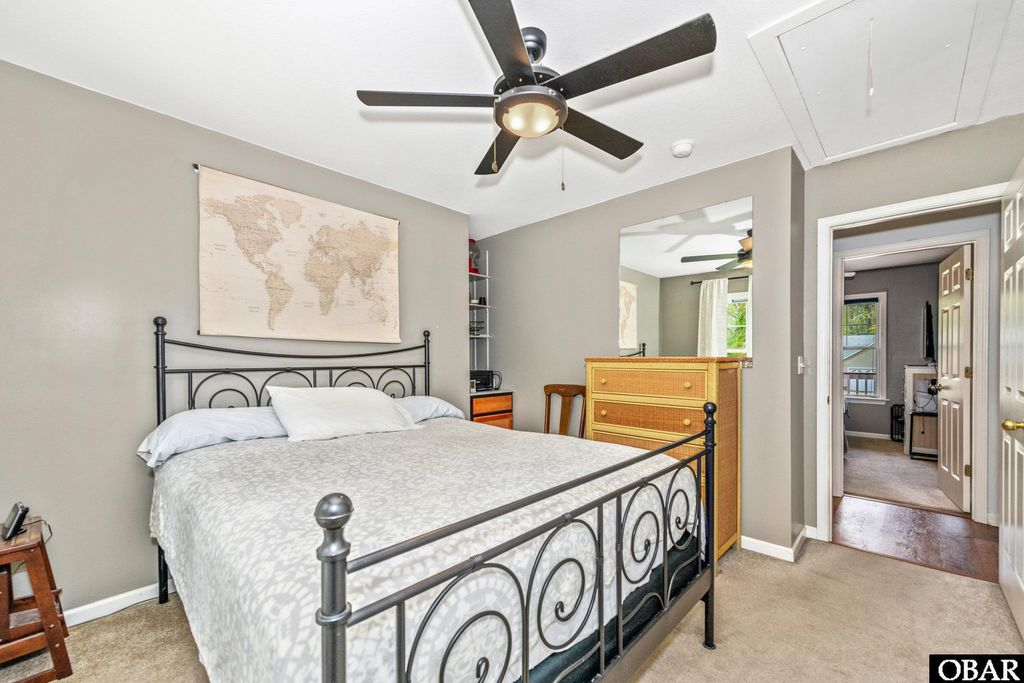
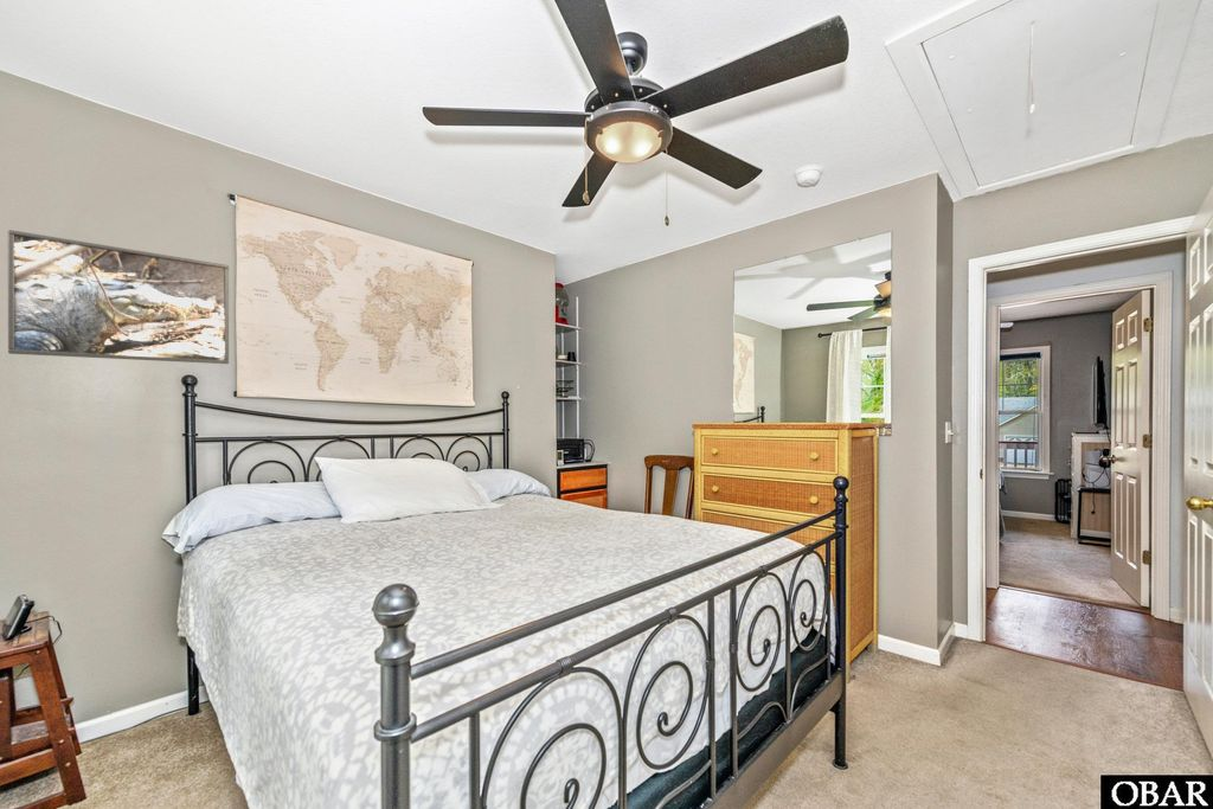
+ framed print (130, 304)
